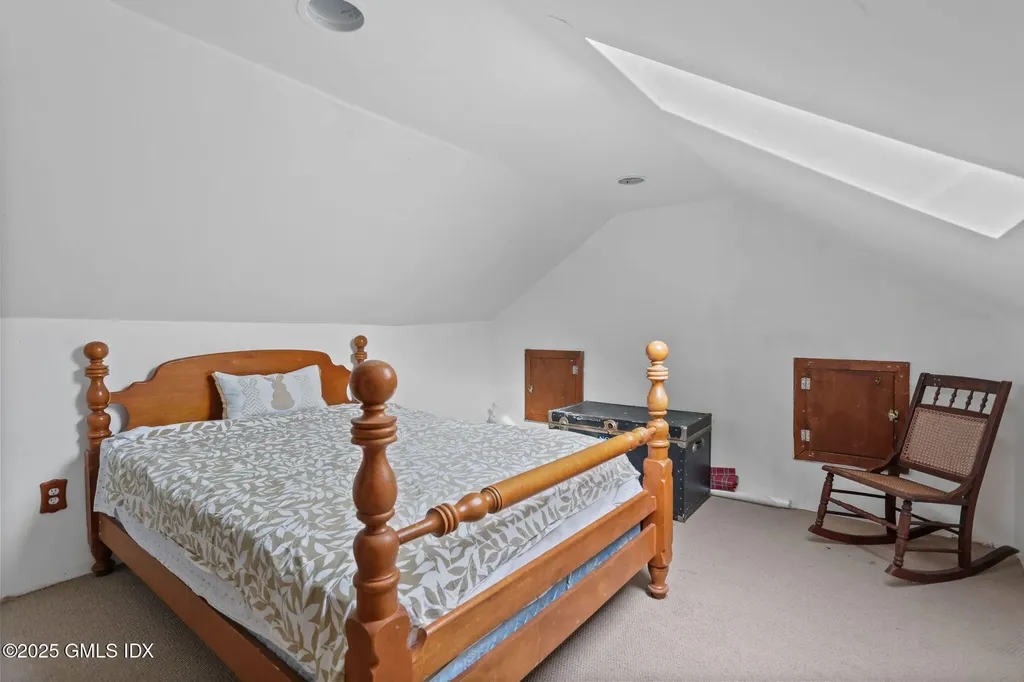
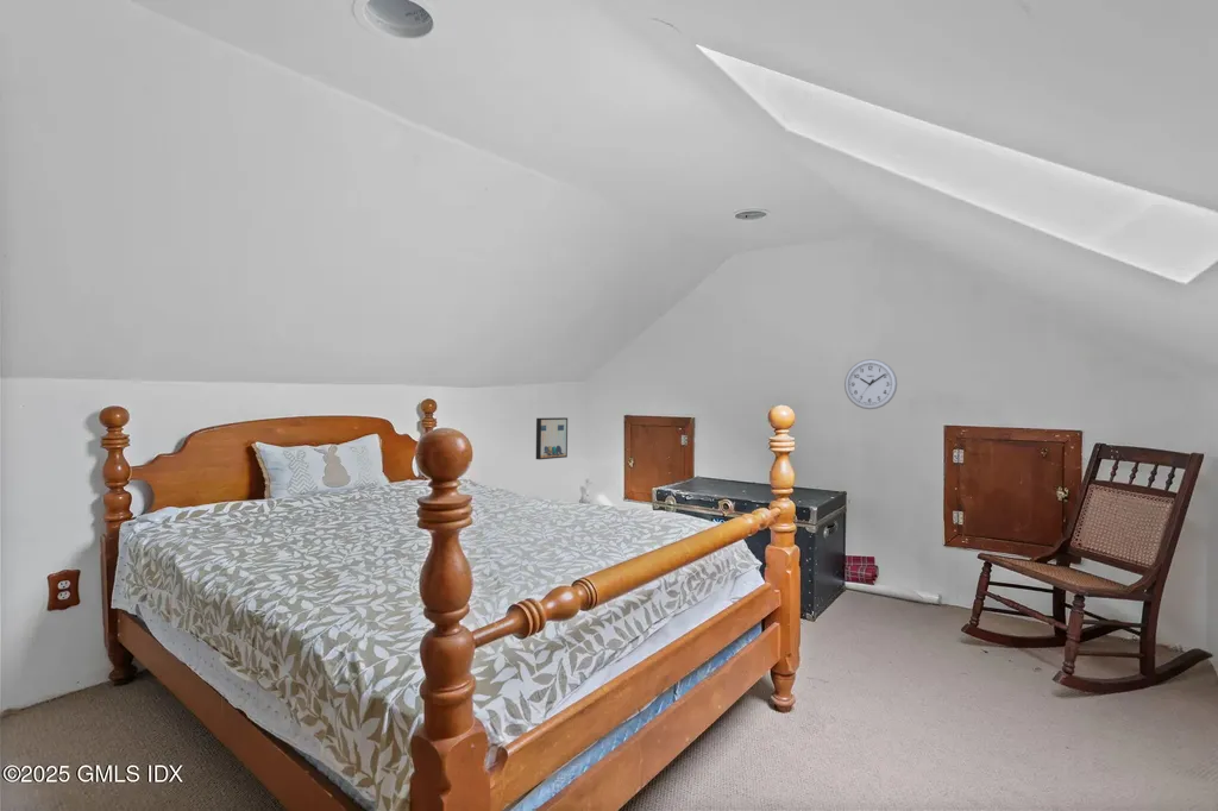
+ wall clock (869, 384)
+ wall art (552, 438)
